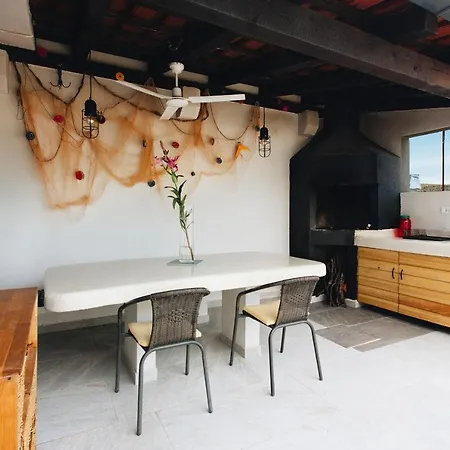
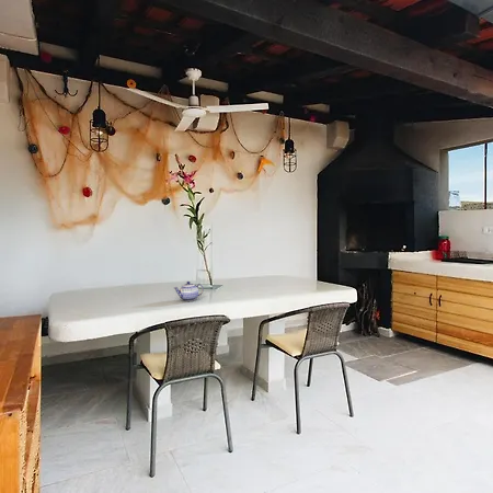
+ teapot (188, 290)
